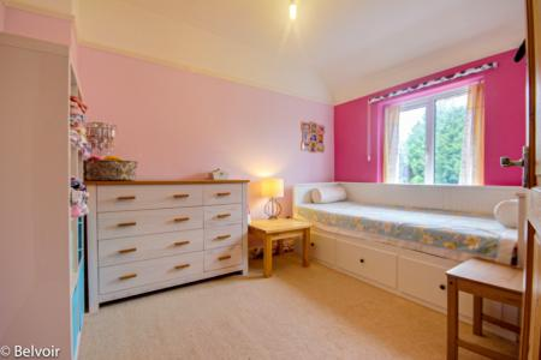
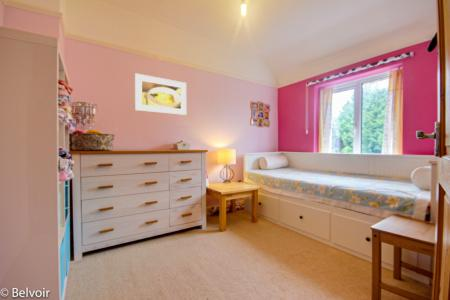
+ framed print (162, 95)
